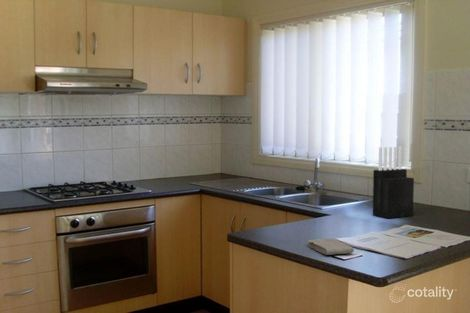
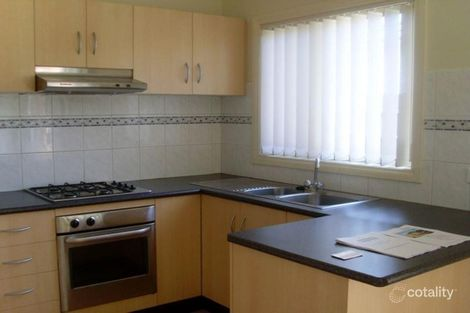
- knife block (395, 181)
- washcloth (329, 245)
